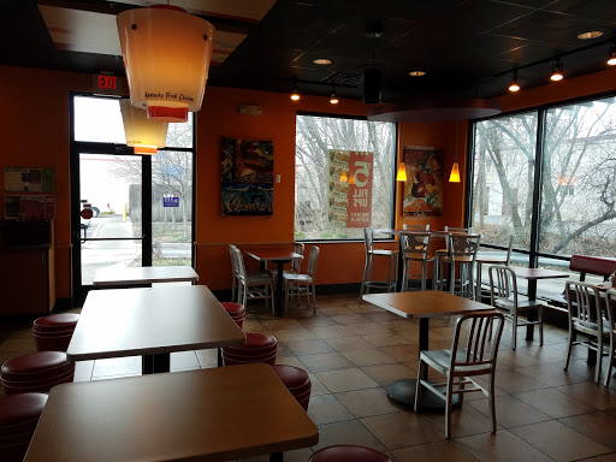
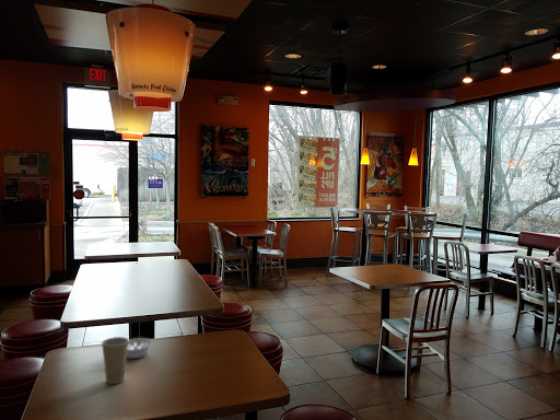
+ legume (136, 348)
+ paper cup (115, 360)
